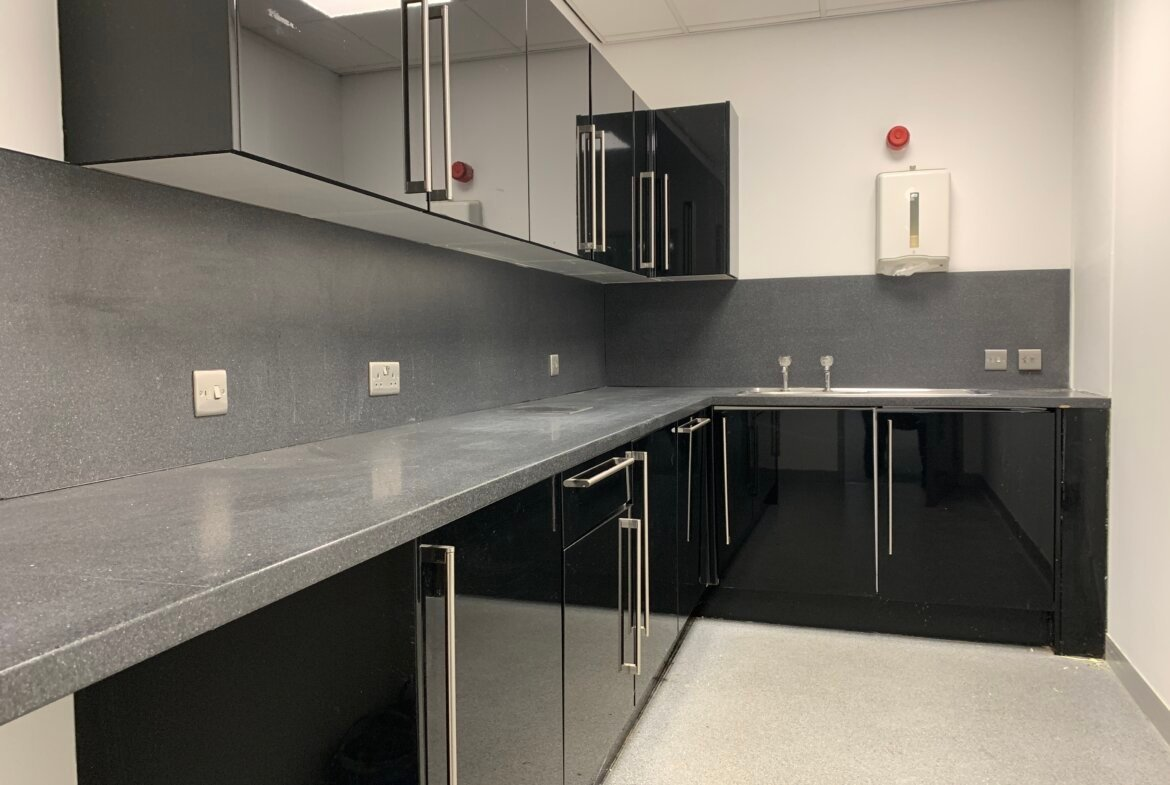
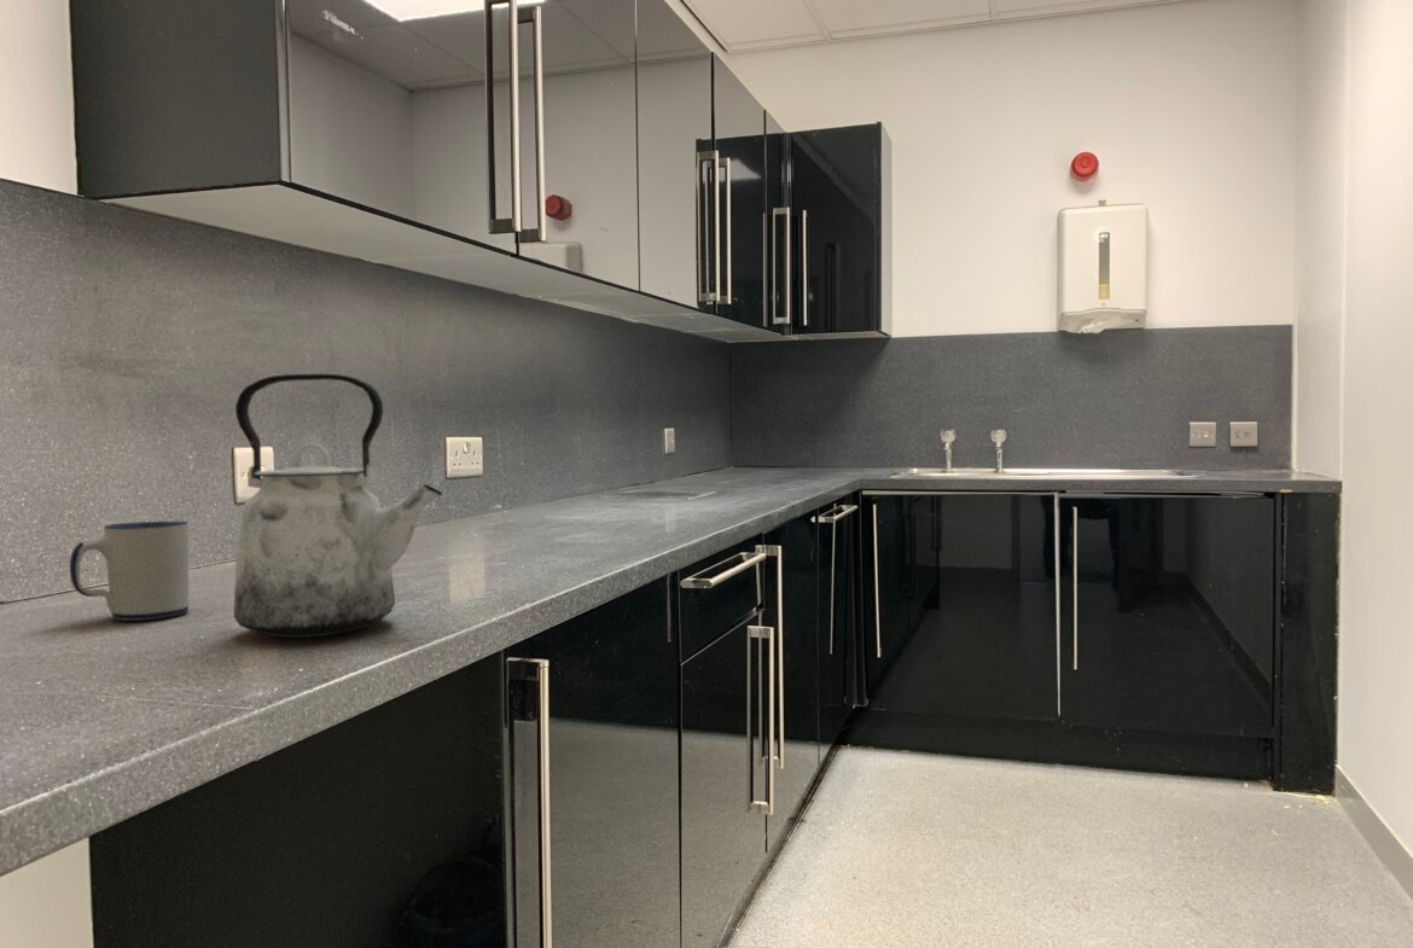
+ kettle (341, 501)
+ mug (130, 570)
